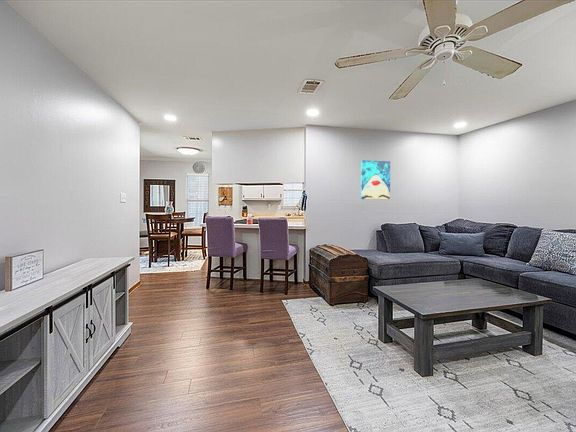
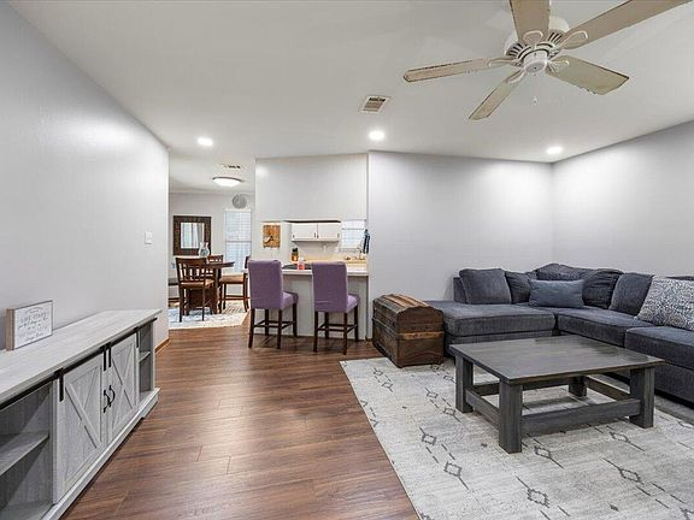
- wall art (375, 180)
